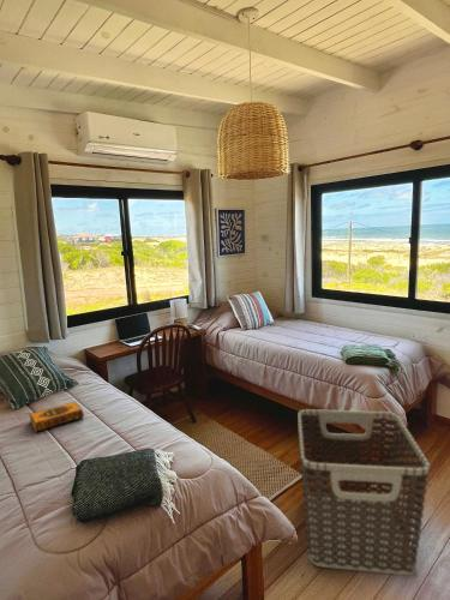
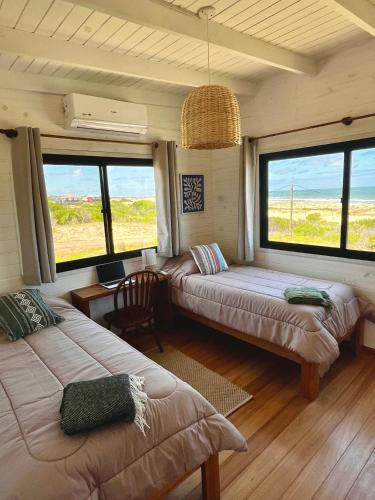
- hardback book (56, 416)
- clothes hamper (353, 482)
